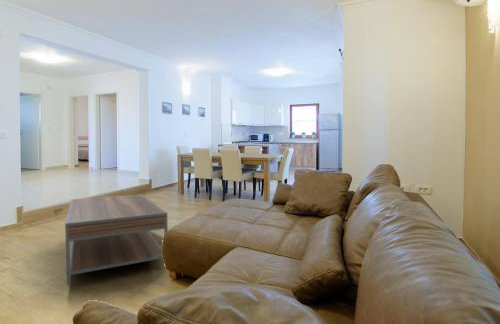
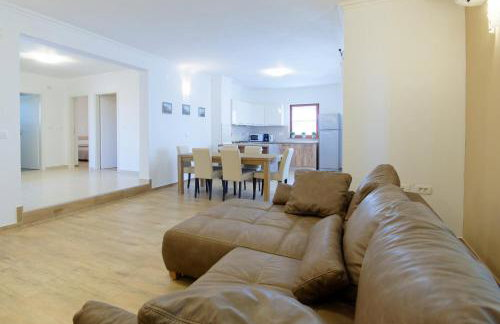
- coffee table (115, 228)
